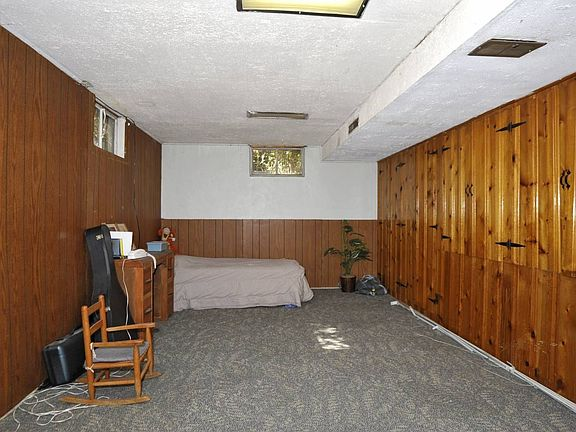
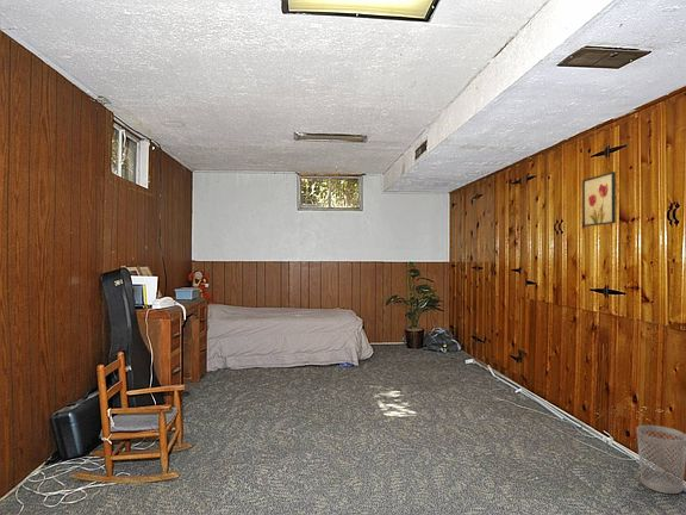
+ wall art (599, 200)
+ wastebasket (661, 459)
